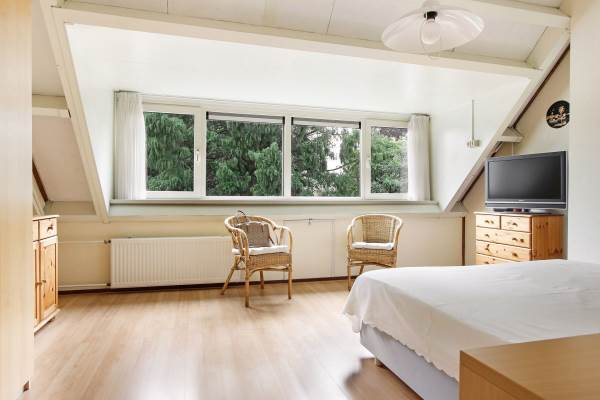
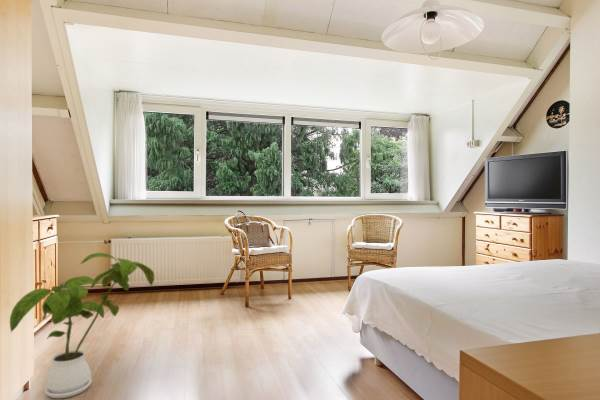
+ house plant (94, 318)
